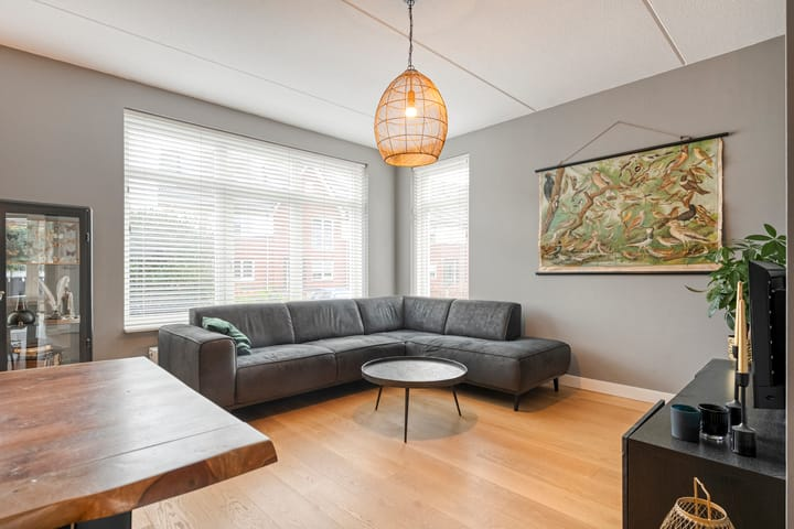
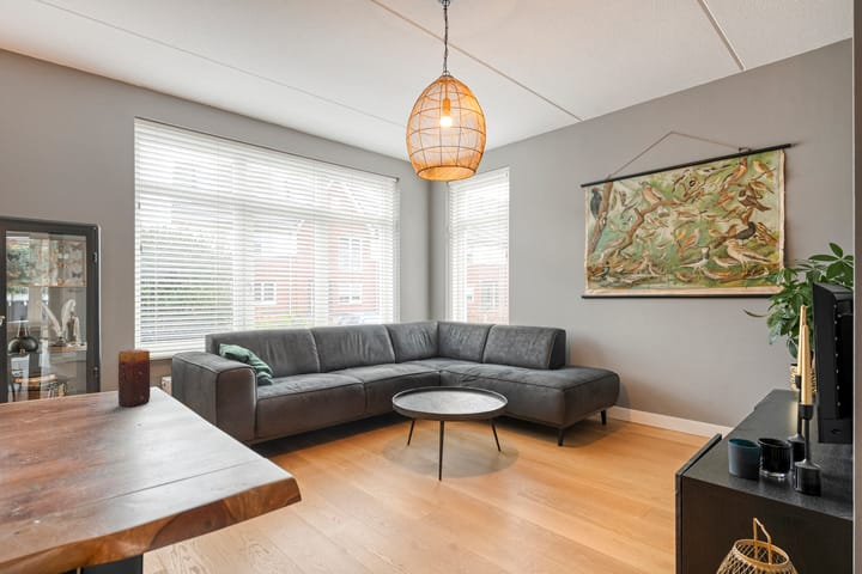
+ candle (134, 377)
